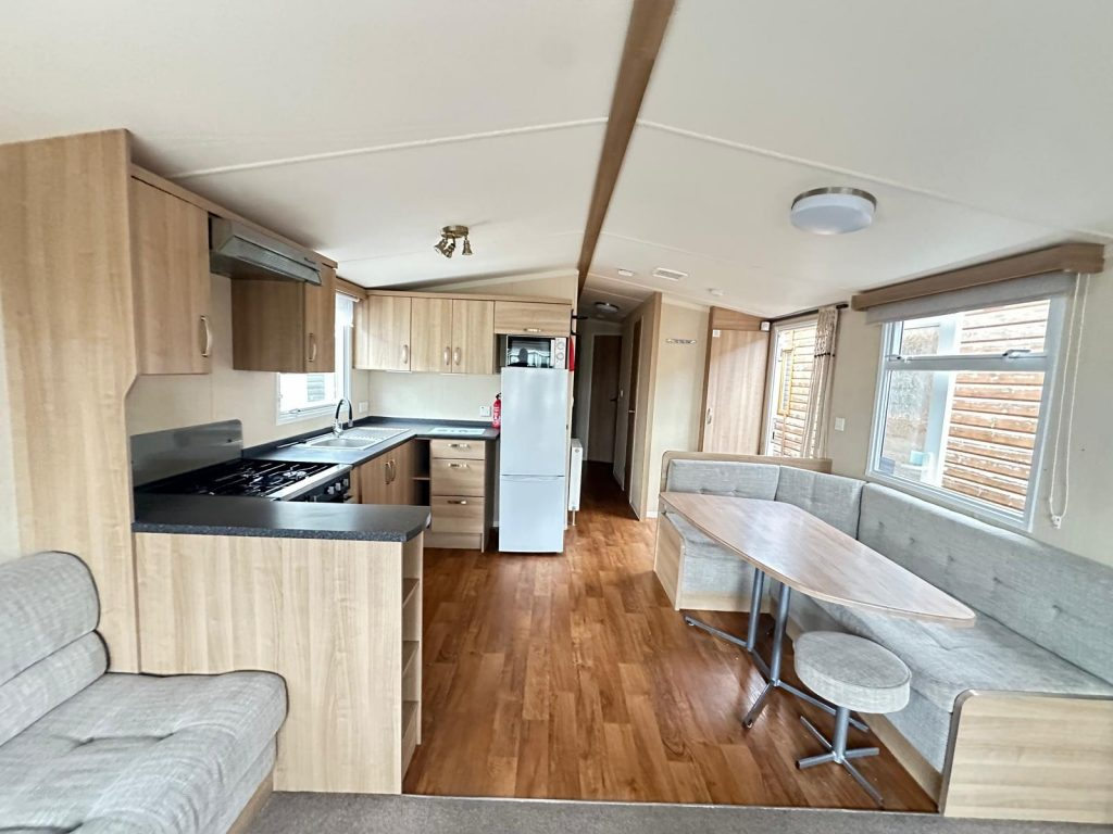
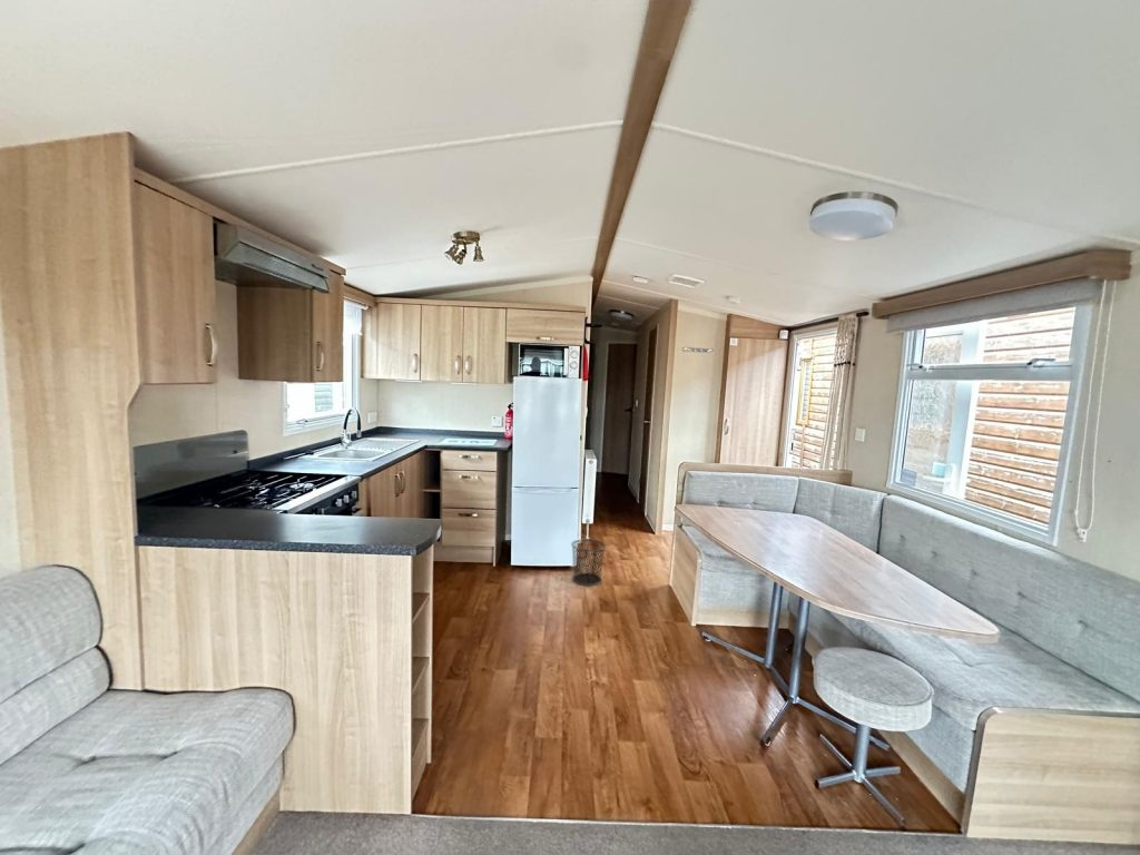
+ waste bin (588, 562)
